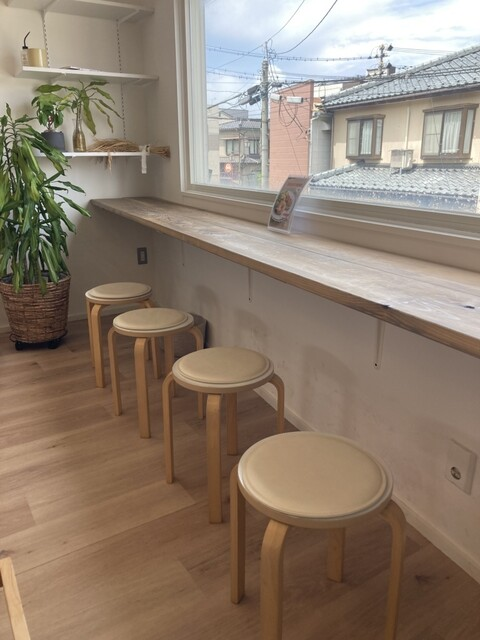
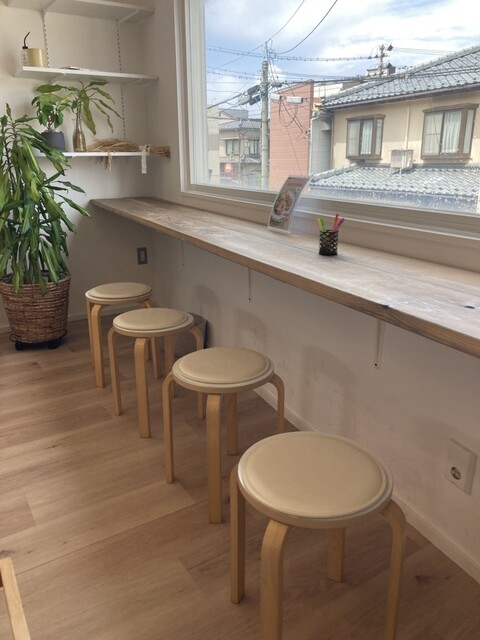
+ pen holder (328, 233)
